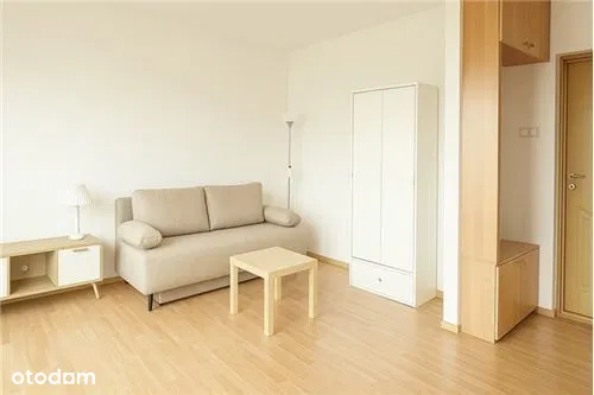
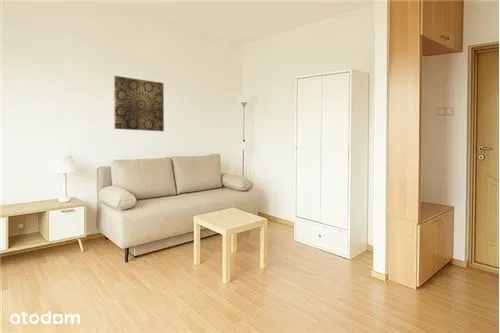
+ wall art (139, 104)
